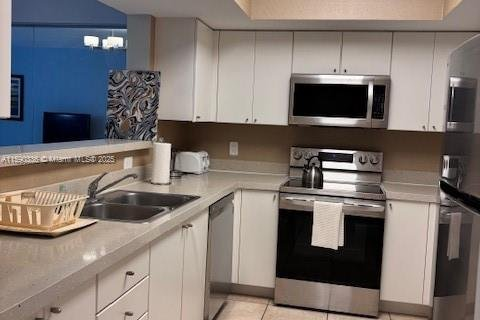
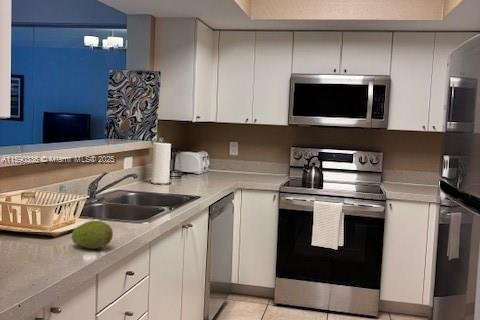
+ fruit (90, 234)
